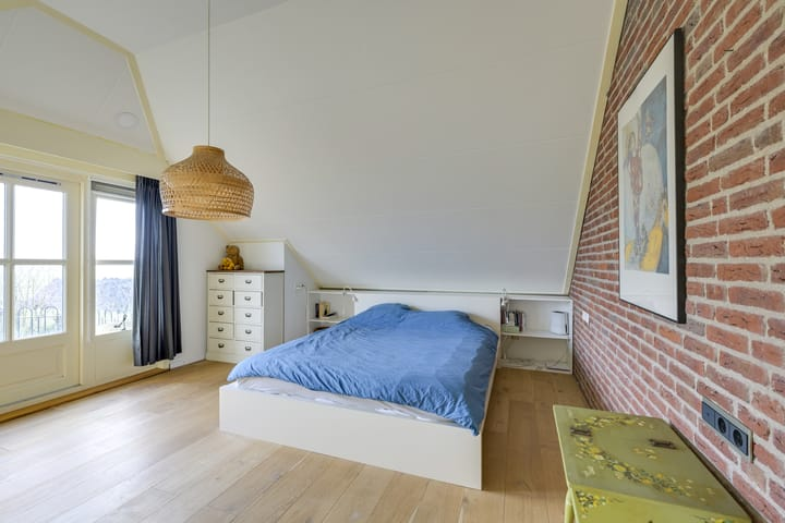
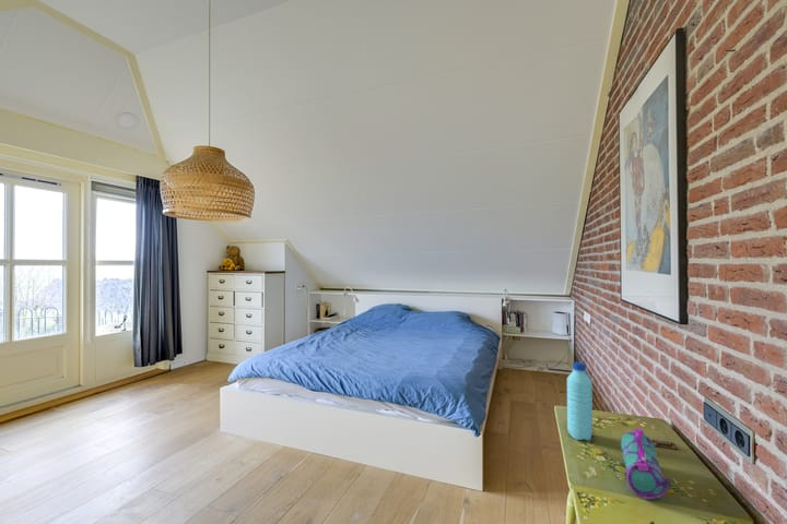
+ pencil case (642, 461)
+ water bottle (579, 400)
